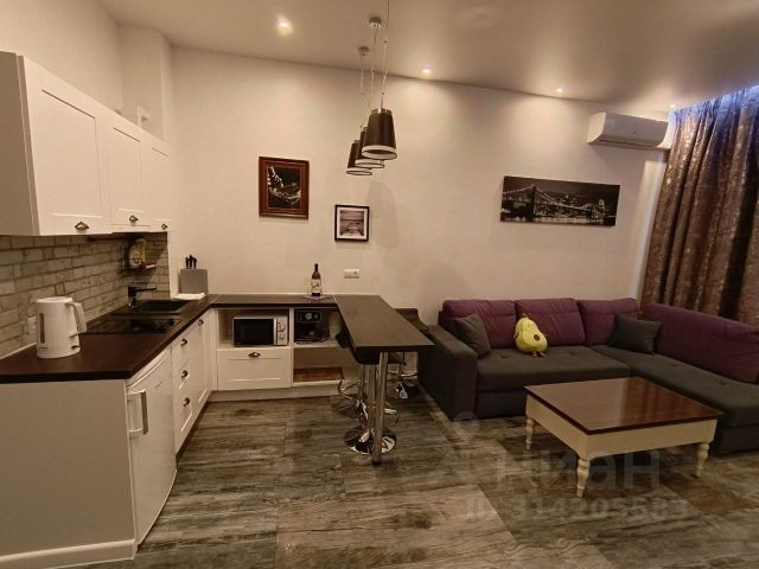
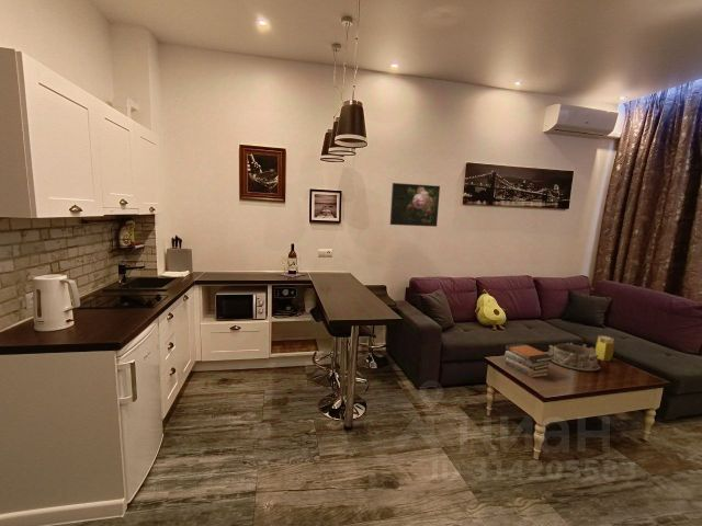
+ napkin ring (574, 355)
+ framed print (415, 205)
+ book stack (526, 359)
+ jar (603, 347)
